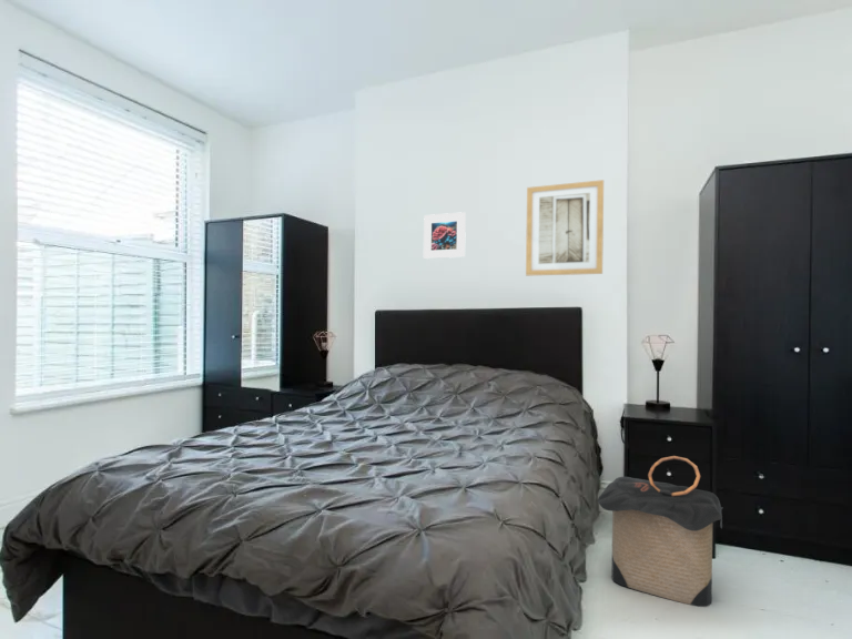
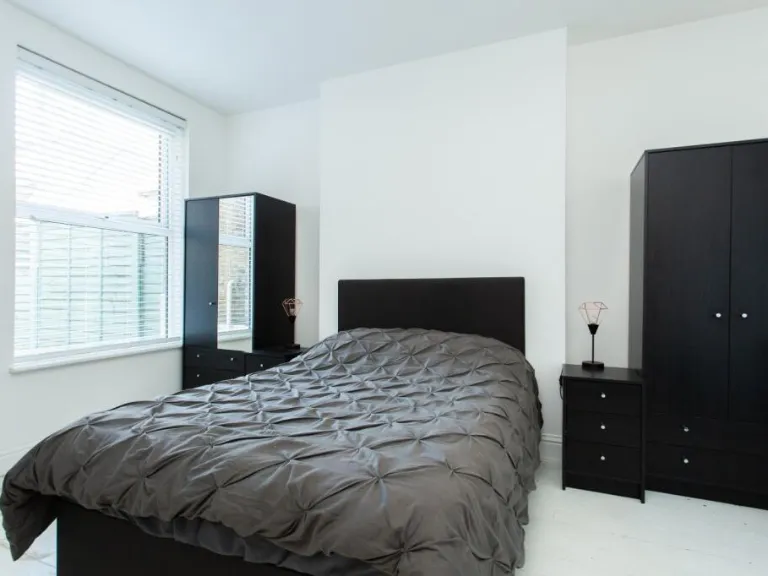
- wall art (564, 229)
- laundry hamper (658, 523)
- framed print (444, 235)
